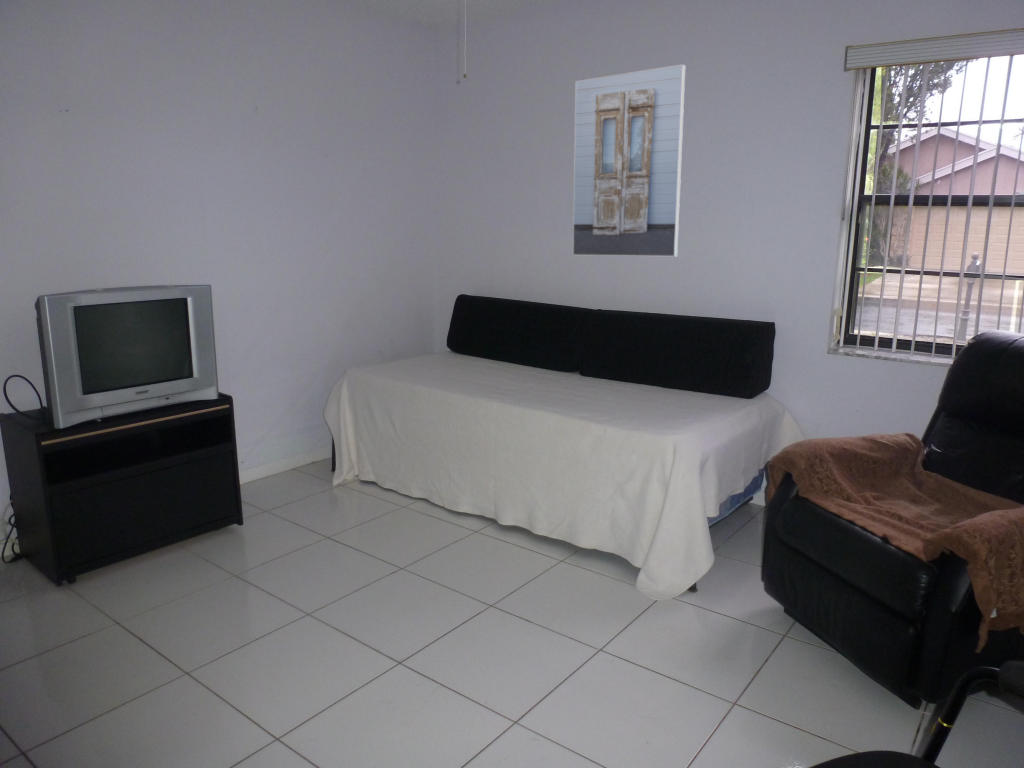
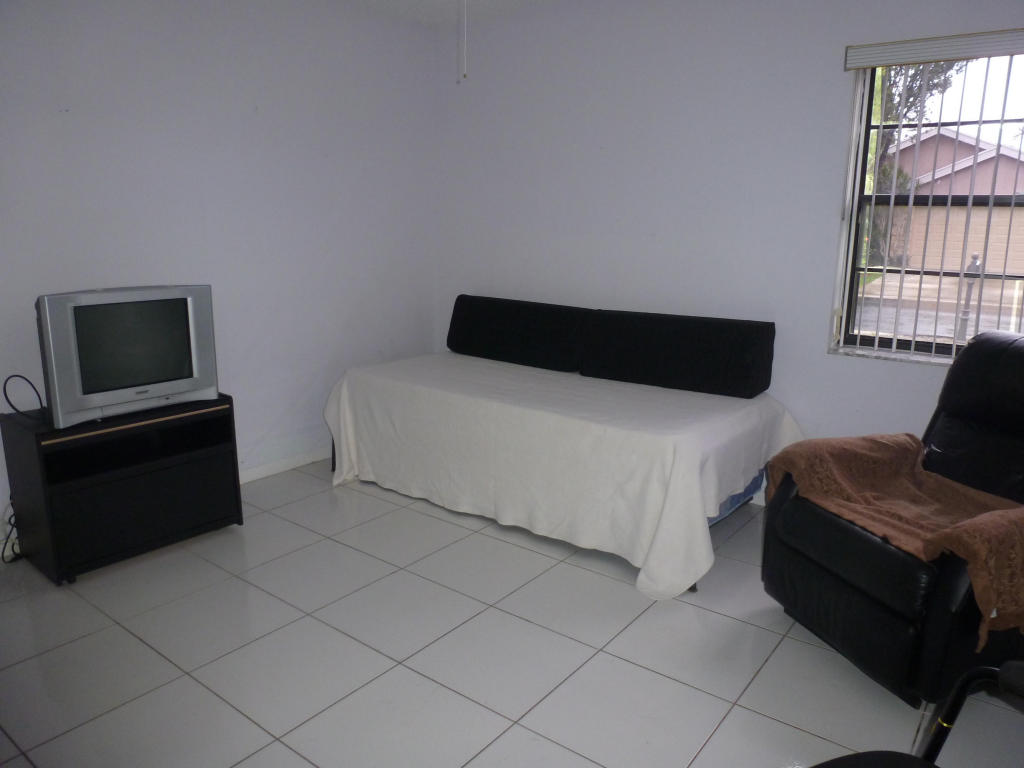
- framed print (625, 166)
